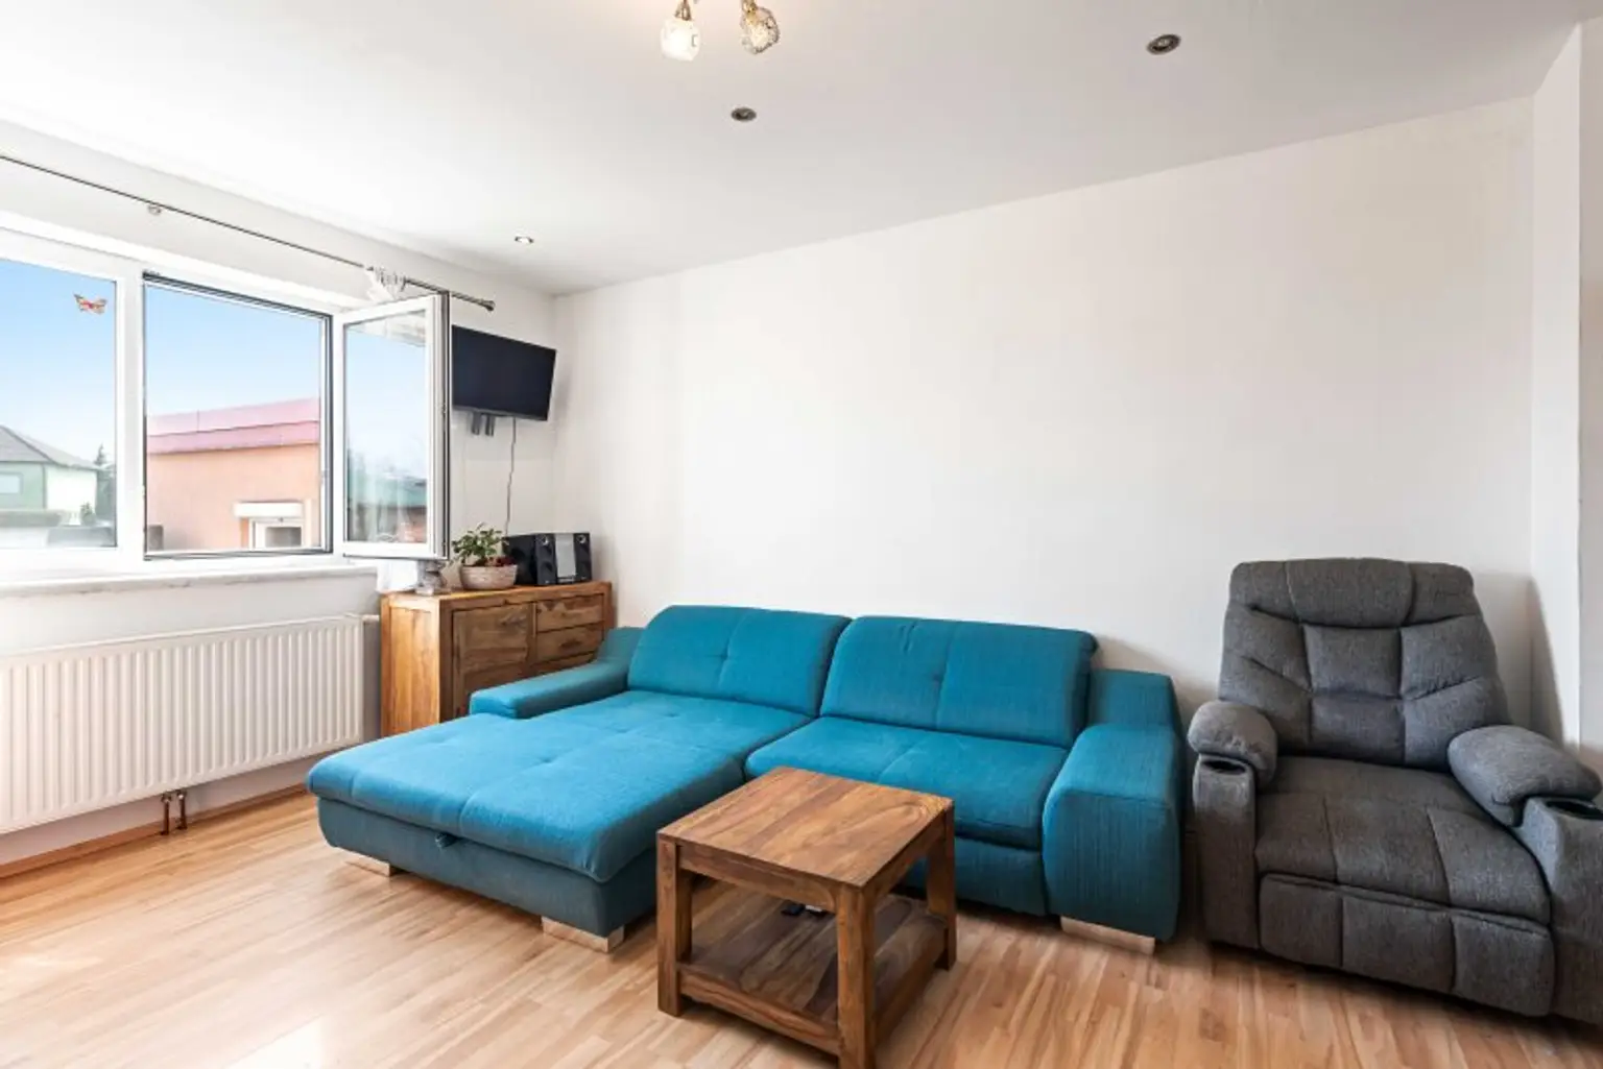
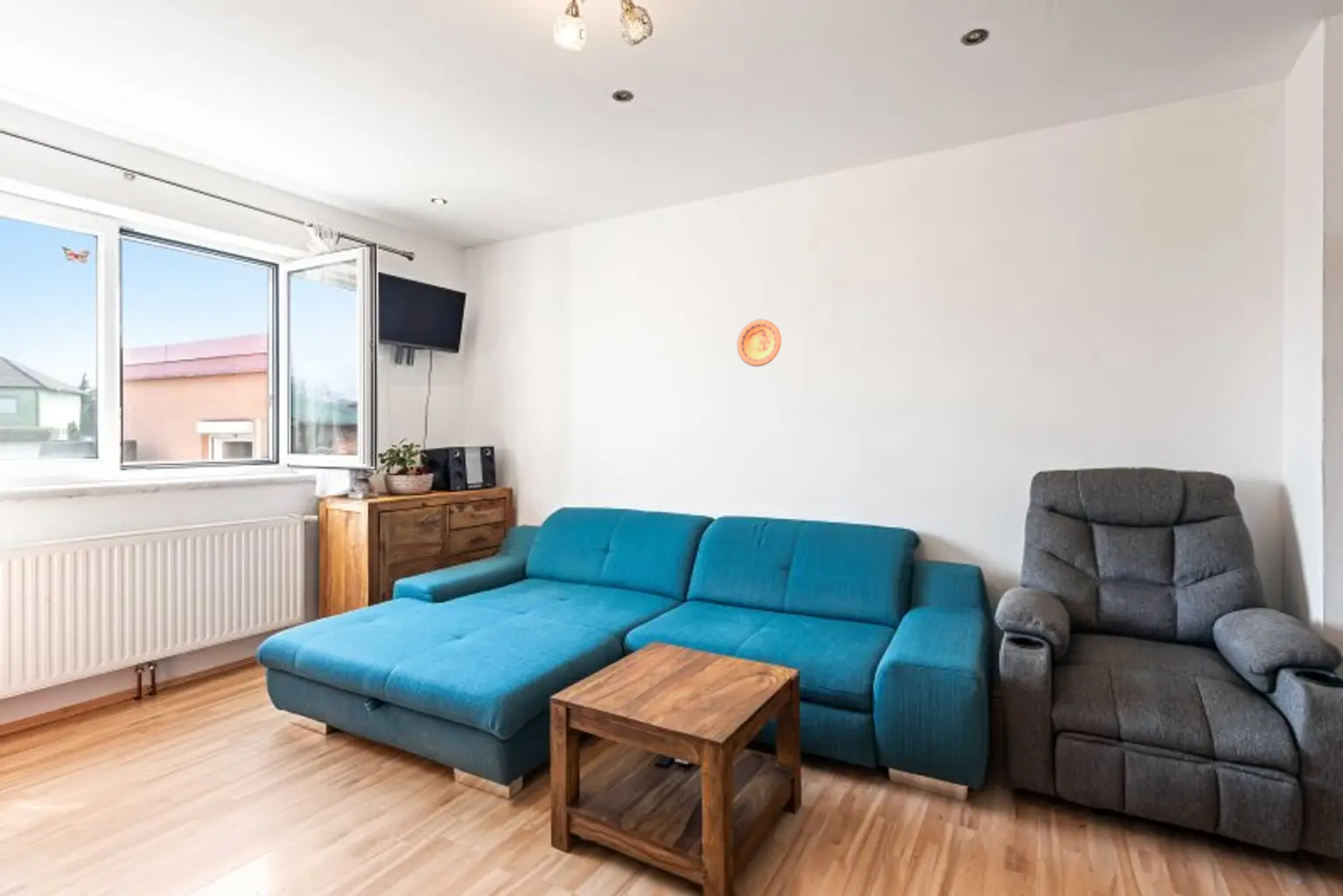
+ decorative plate (759, 343)
